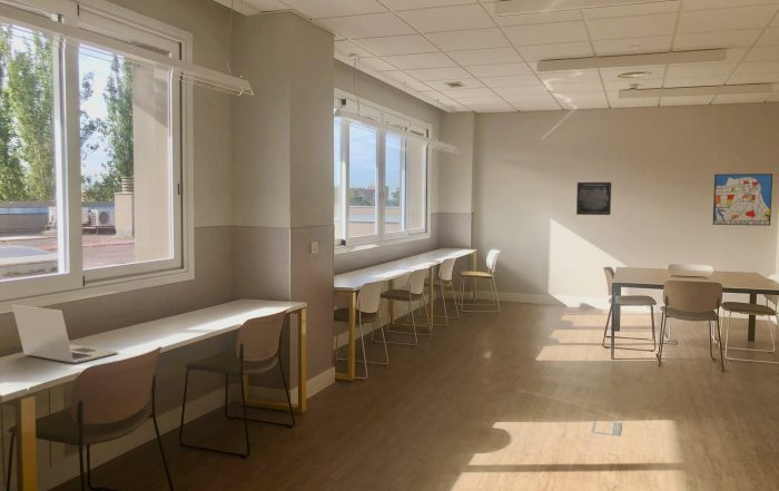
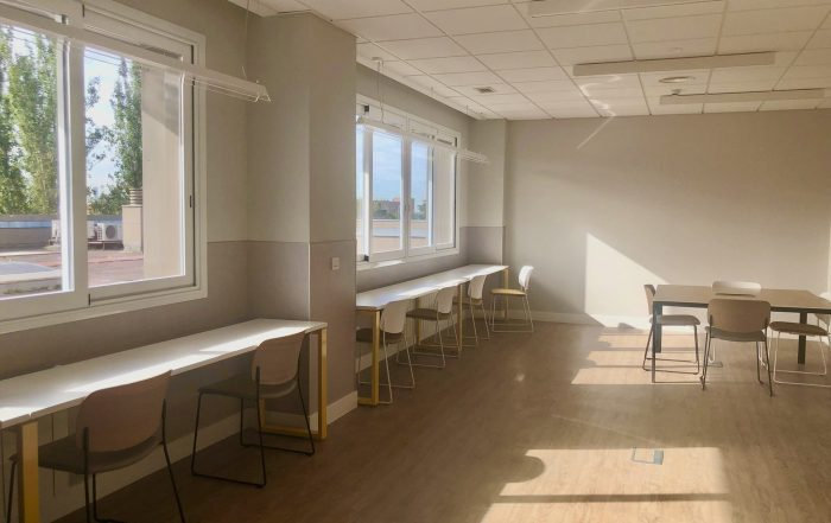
- laptop (66, 330)
- wall art (593, 198)
- wall art (741, 199)
